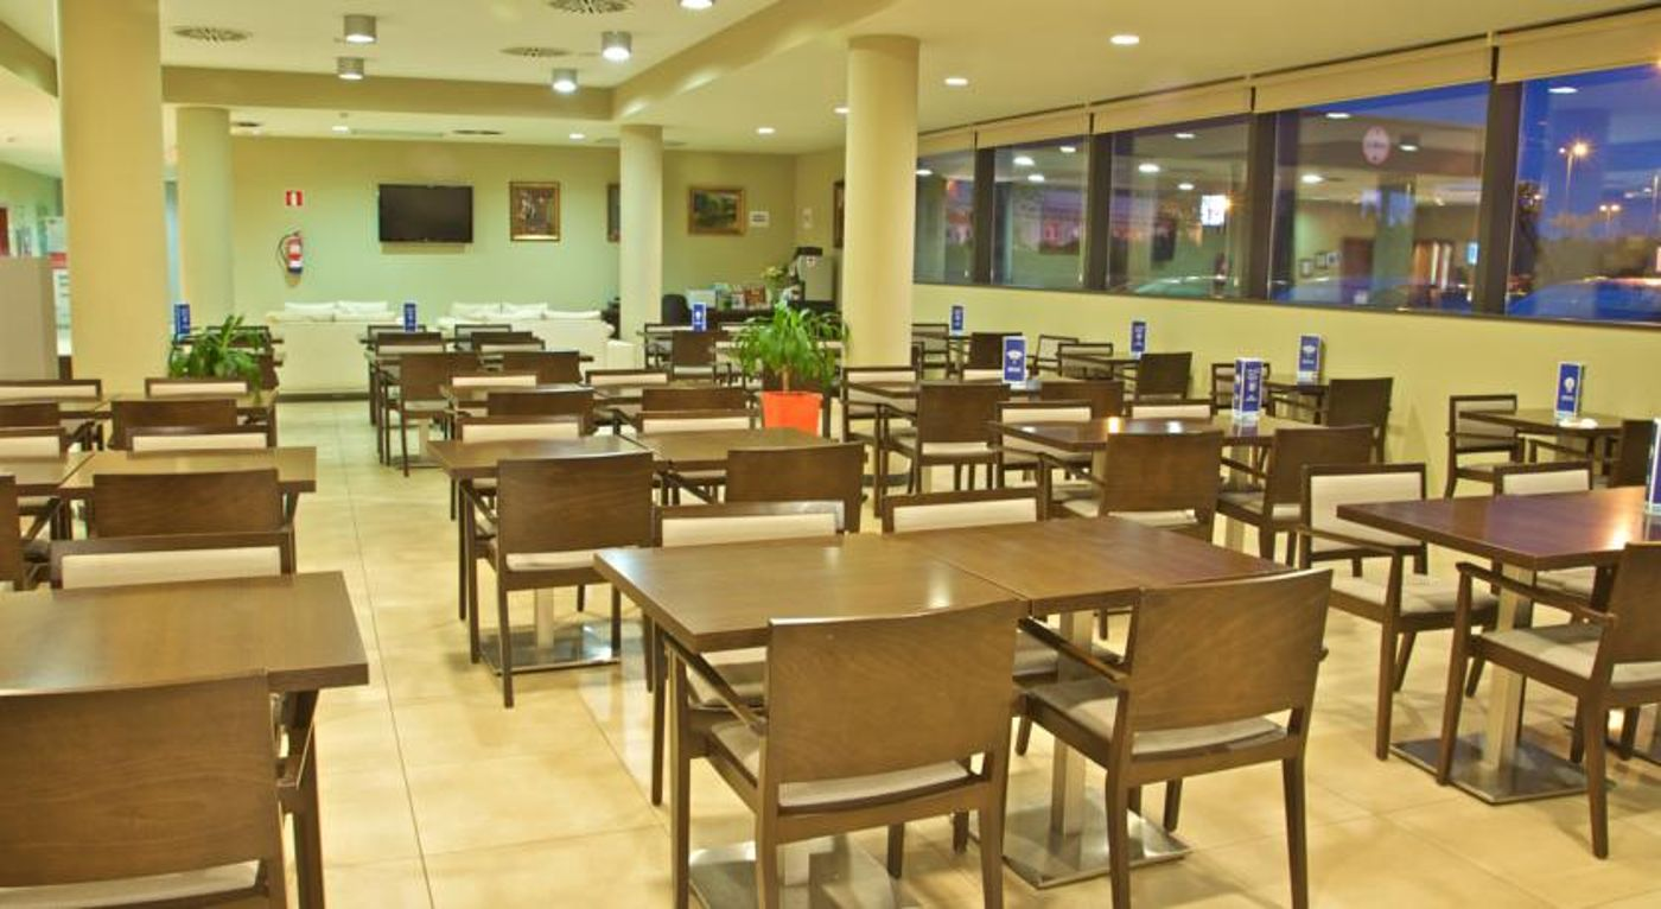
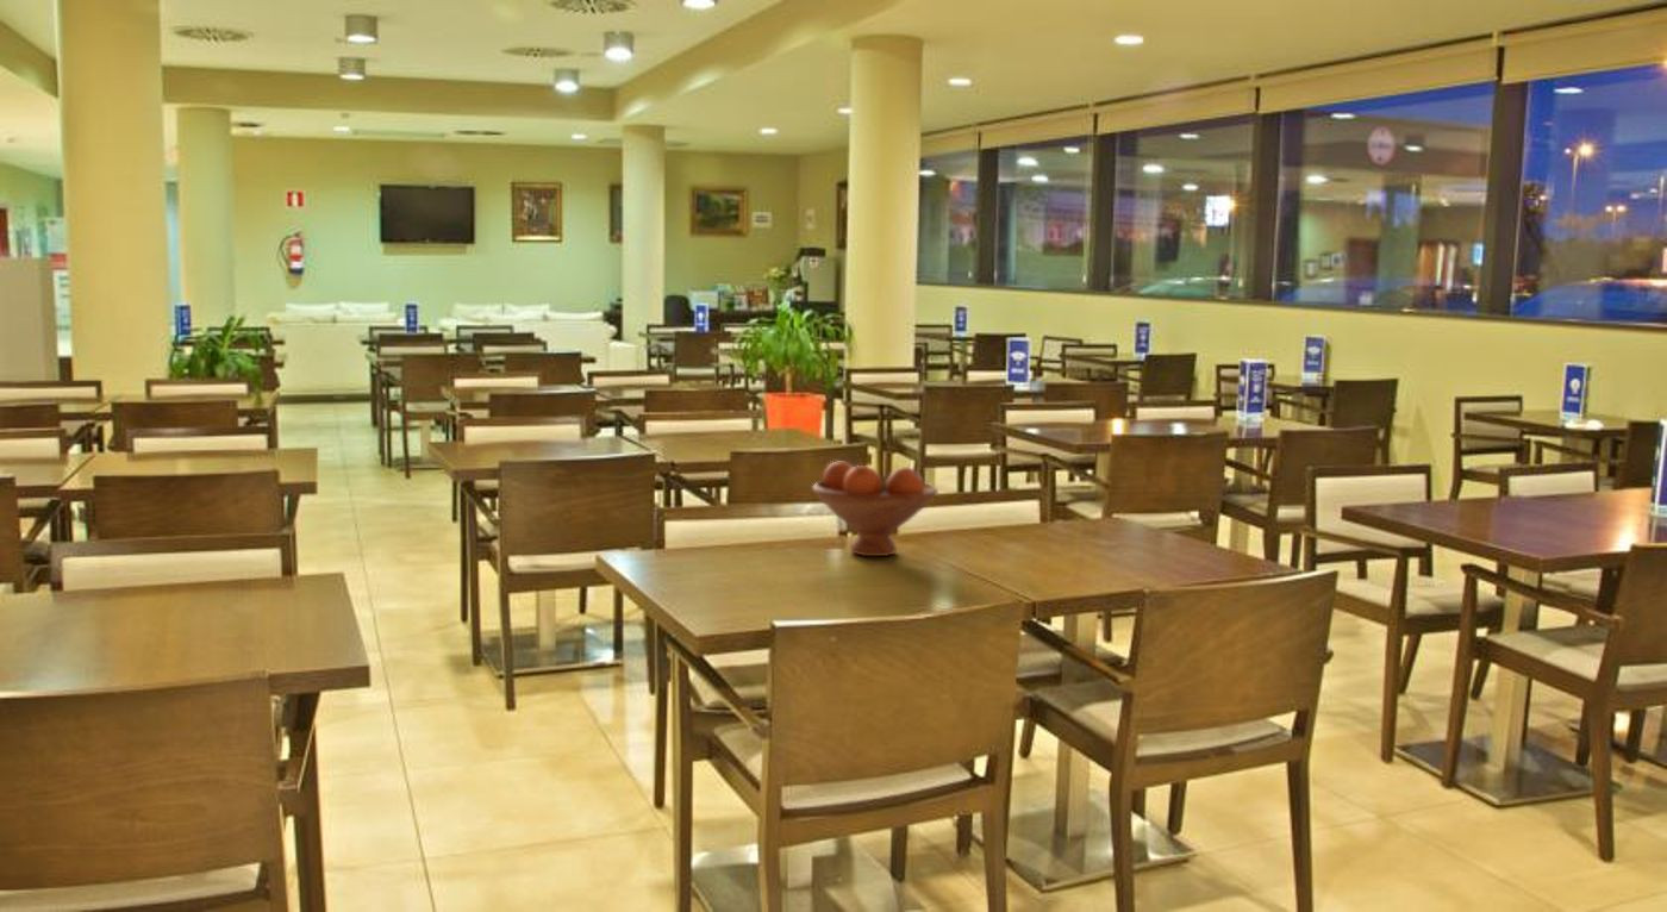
+ fruit bowl (874, 506)
